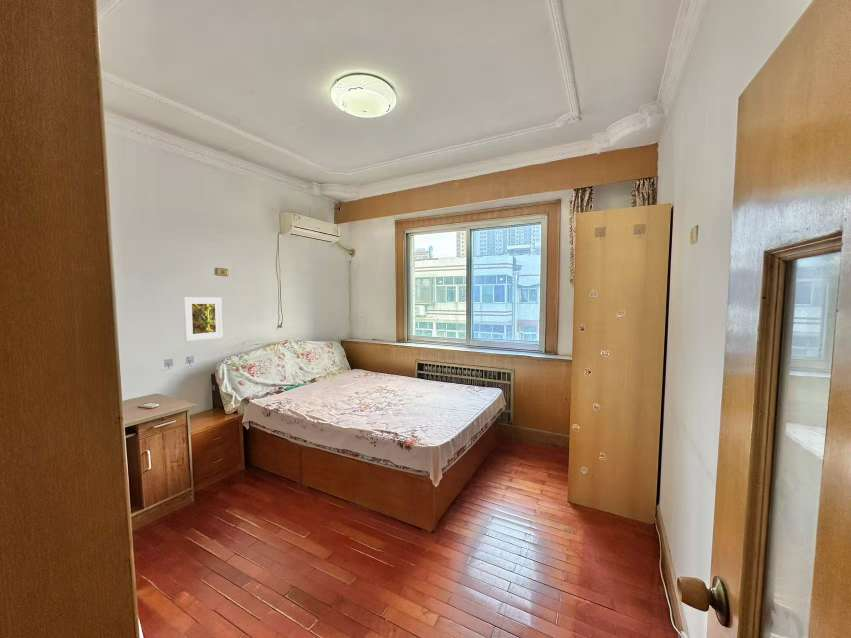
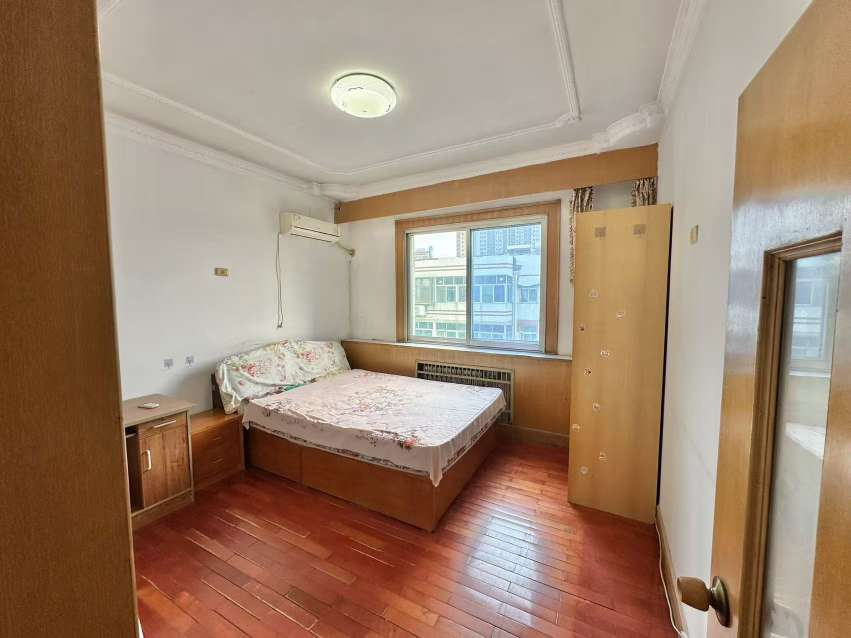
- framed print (203, 318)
